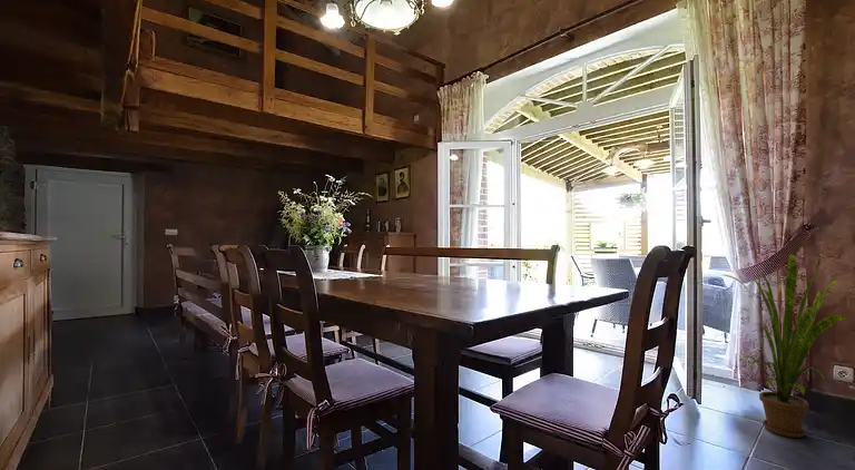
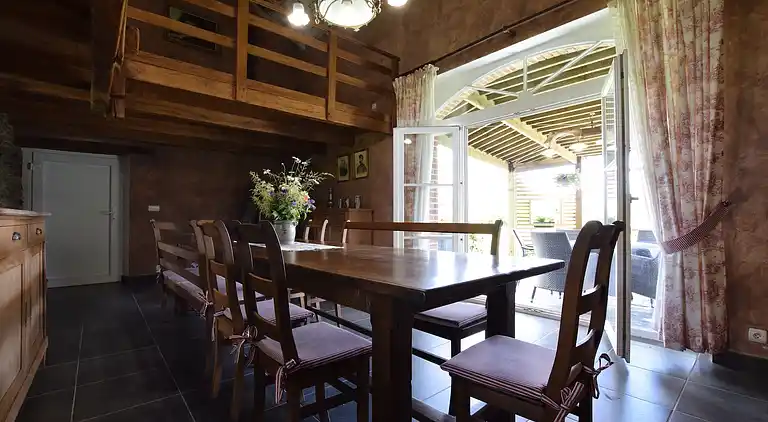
- house plant (779, 340)
